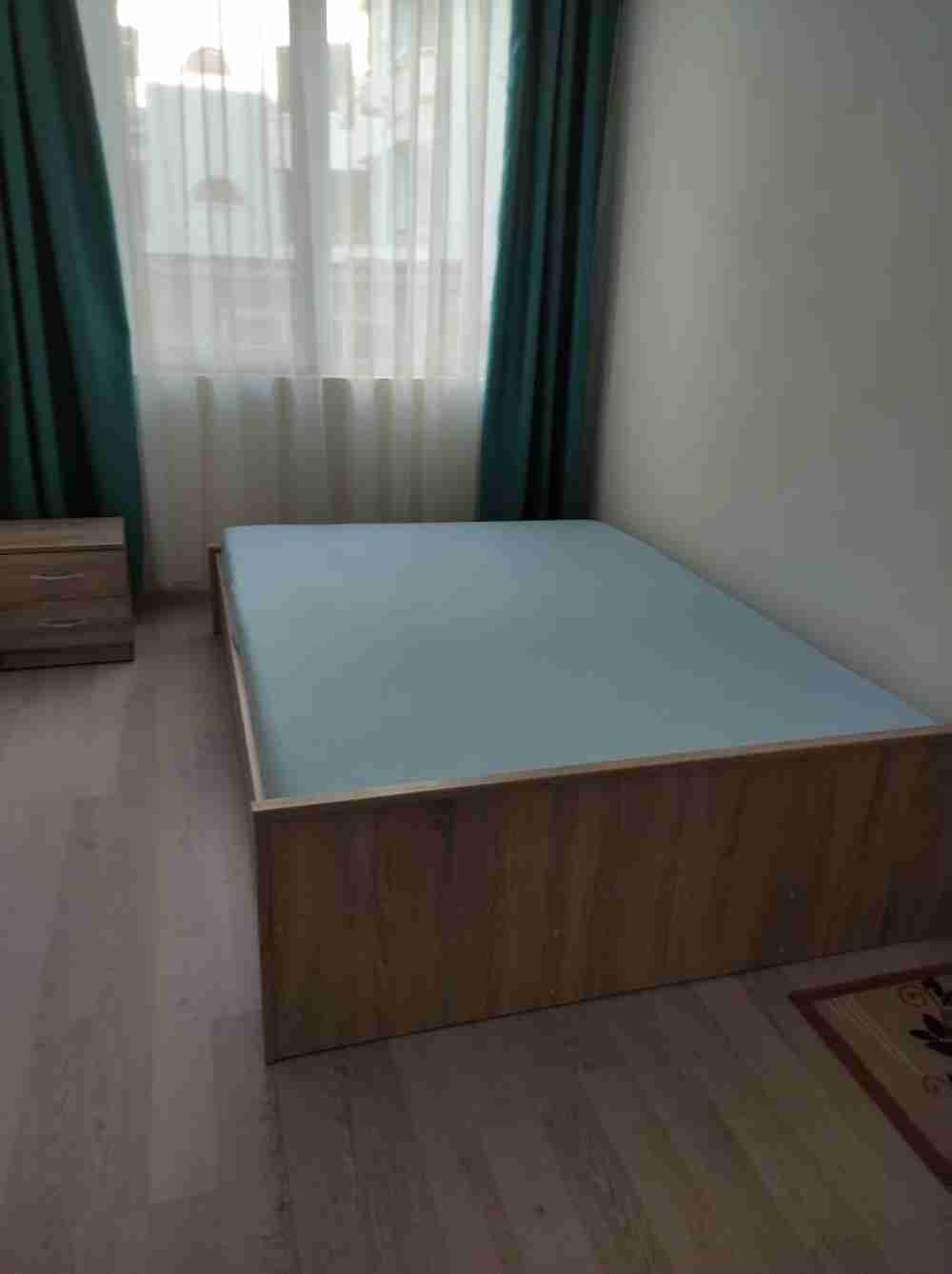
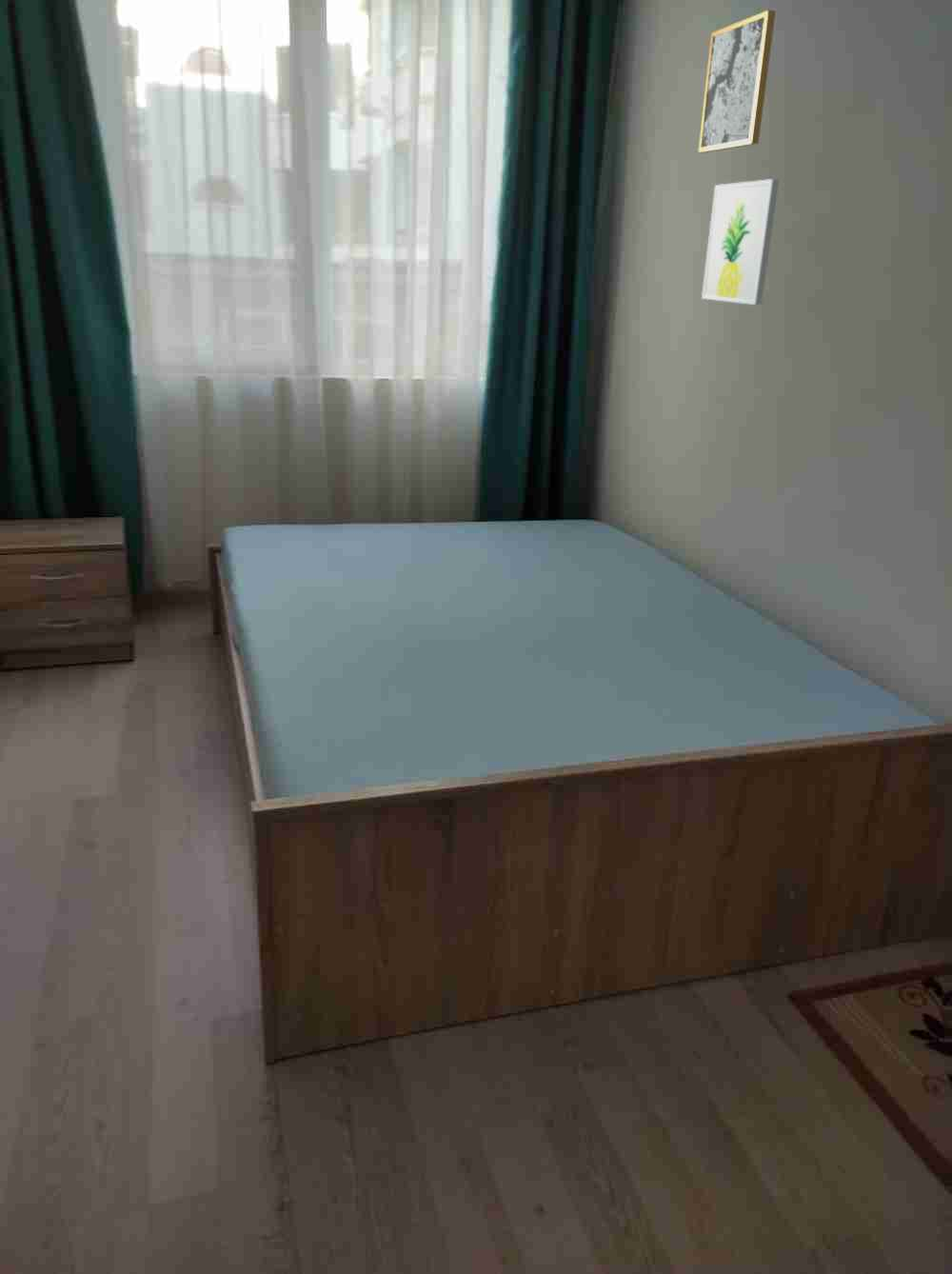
+ wall art (734, 86)
+ wall art (737, 243)
